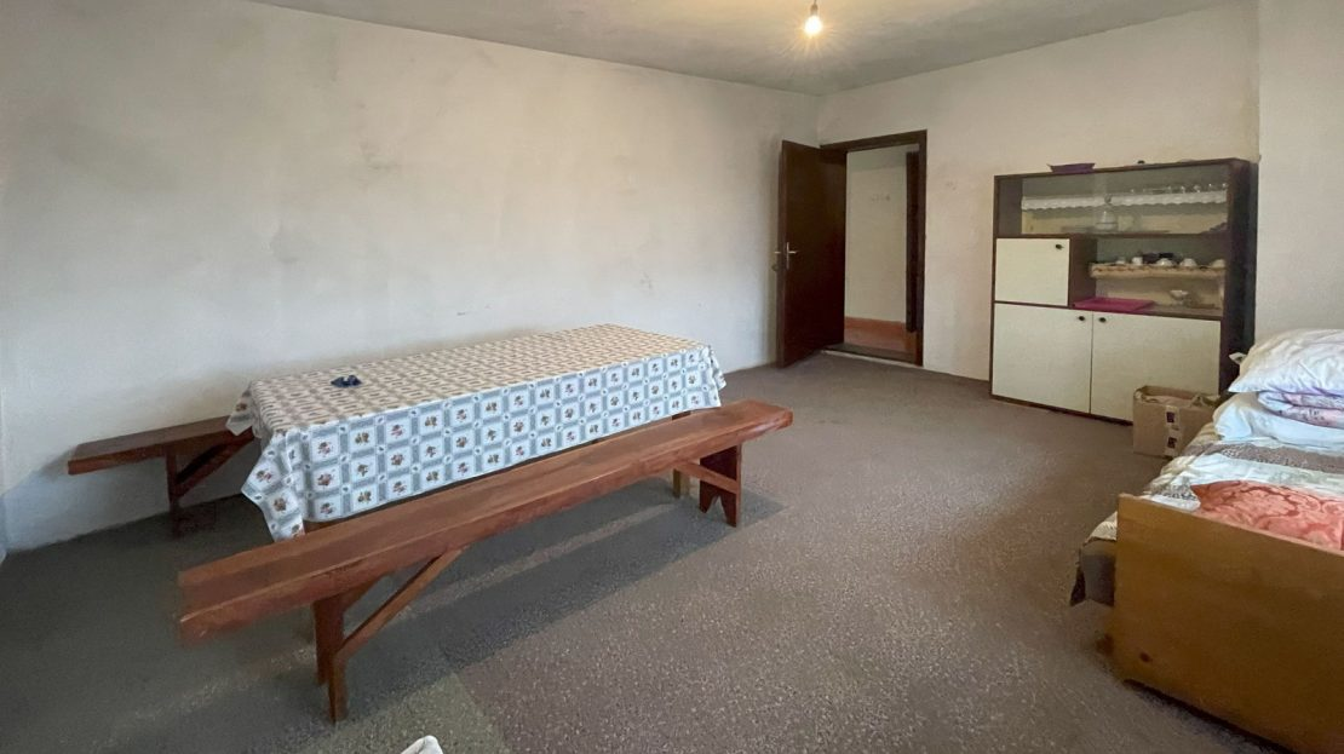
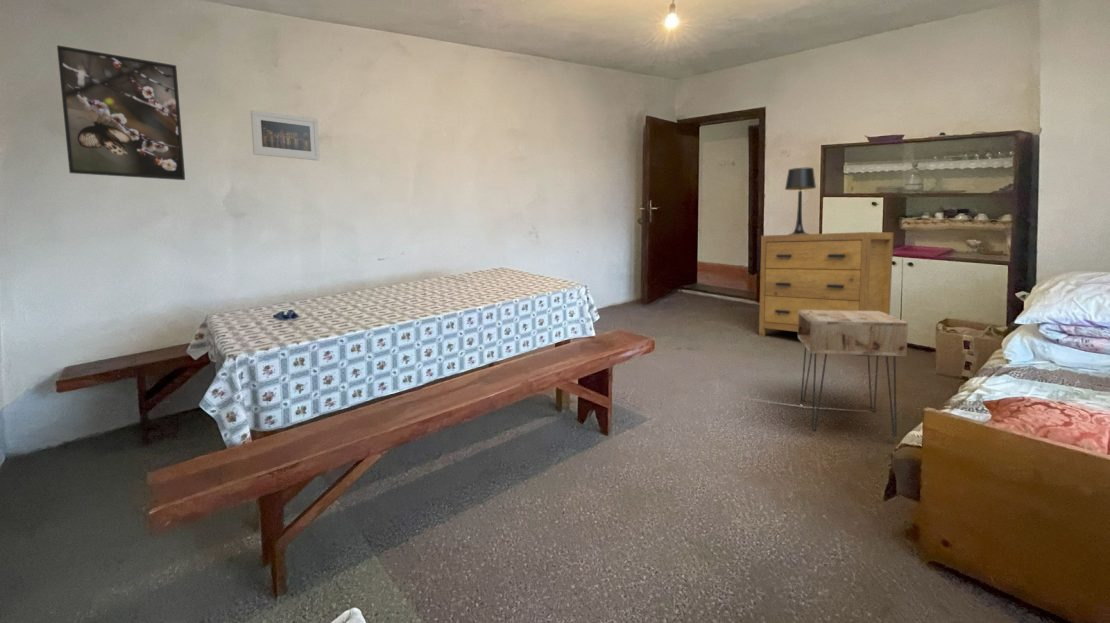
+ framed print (125, 117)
+ dresser (821, 287)
+ table lamp (799, 202)
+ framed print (286, 136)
+ nightstand (845, 353)
